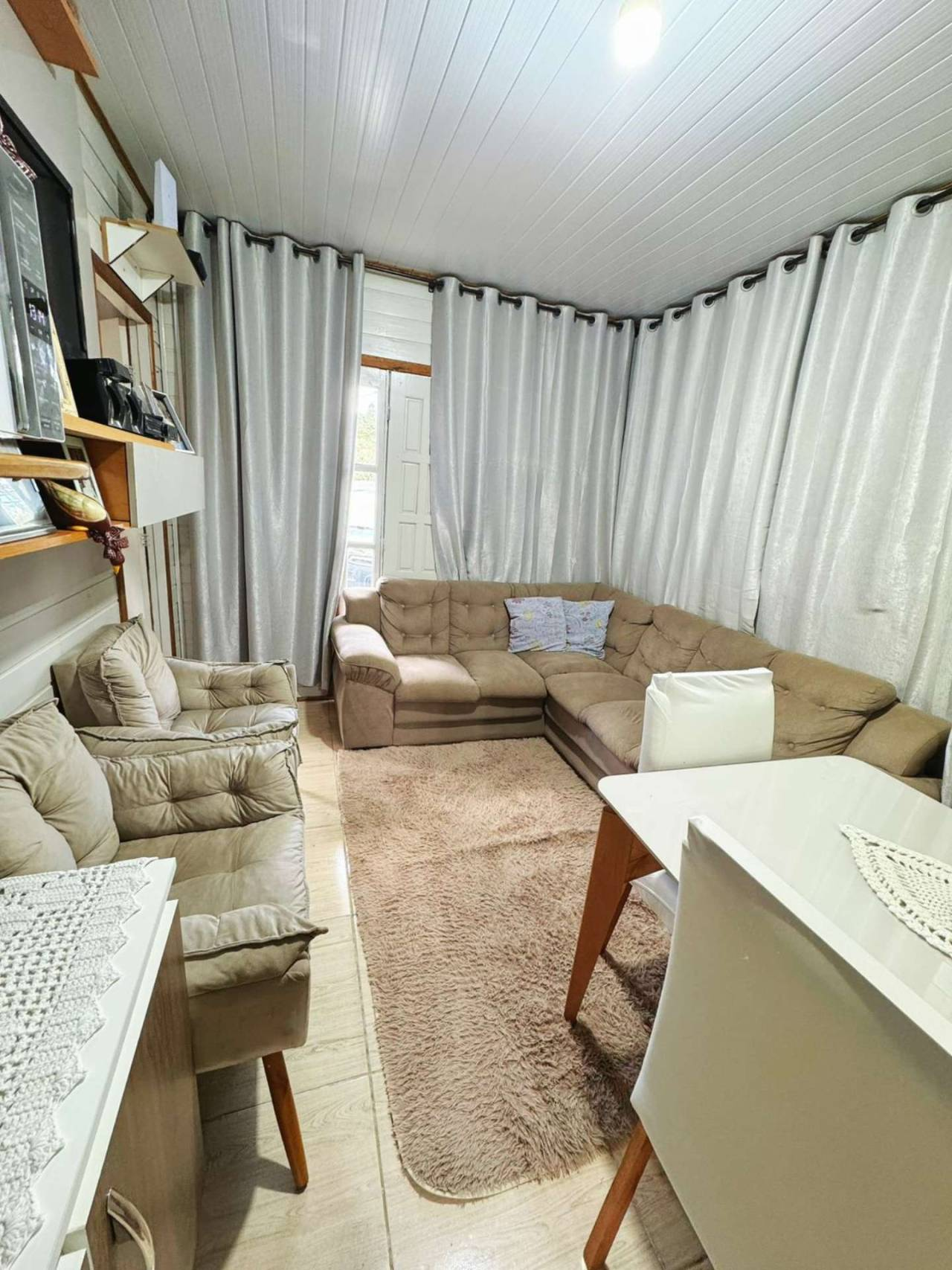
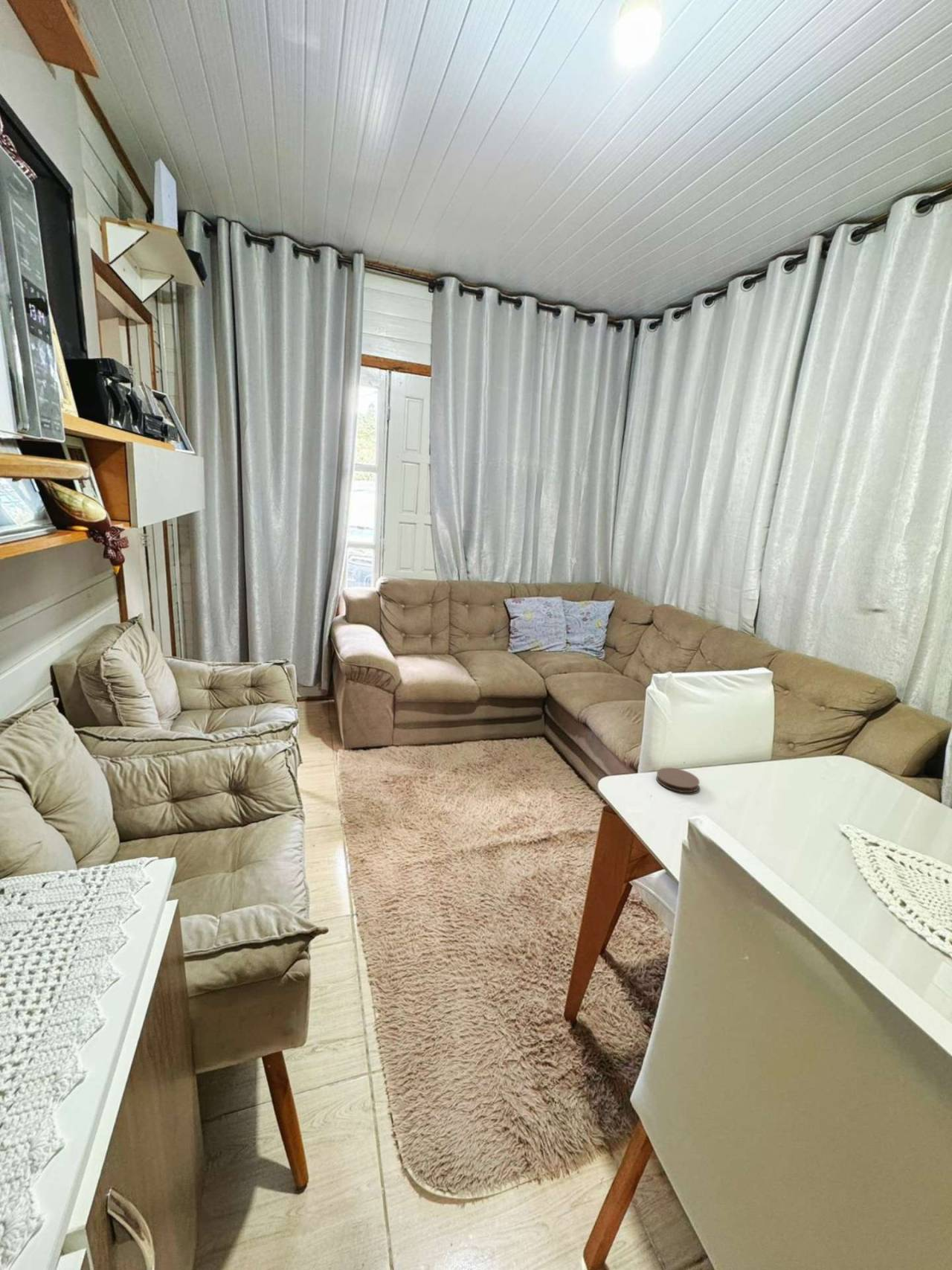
+ coaster (677, 779)
